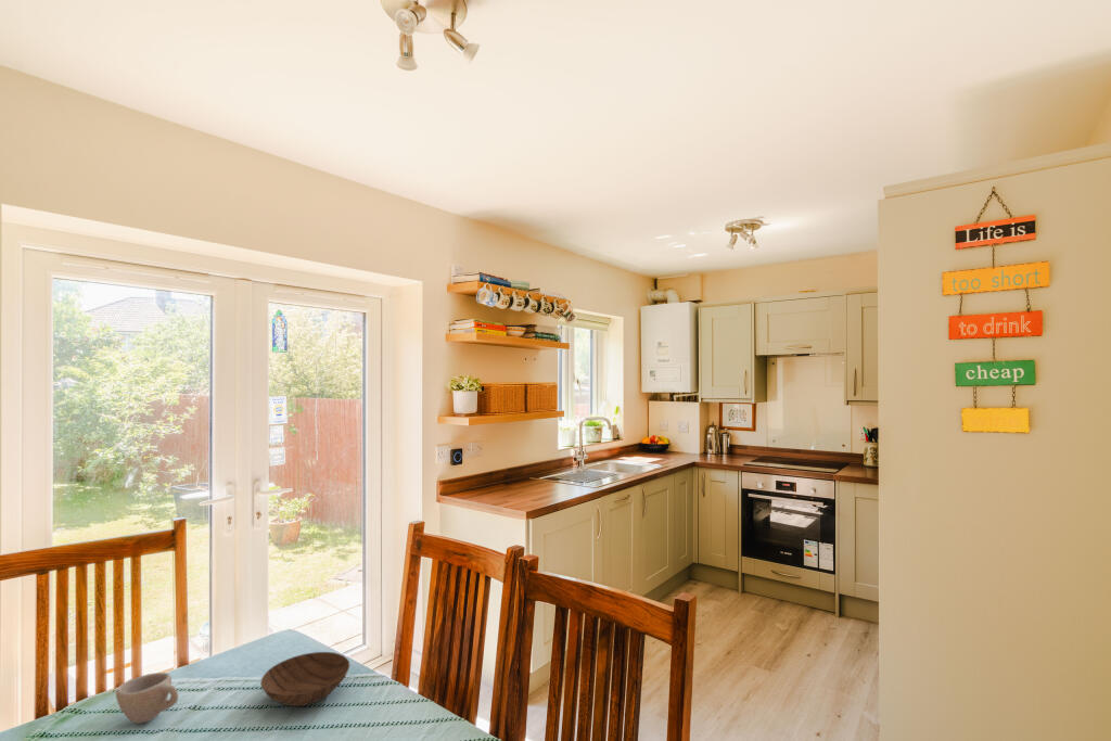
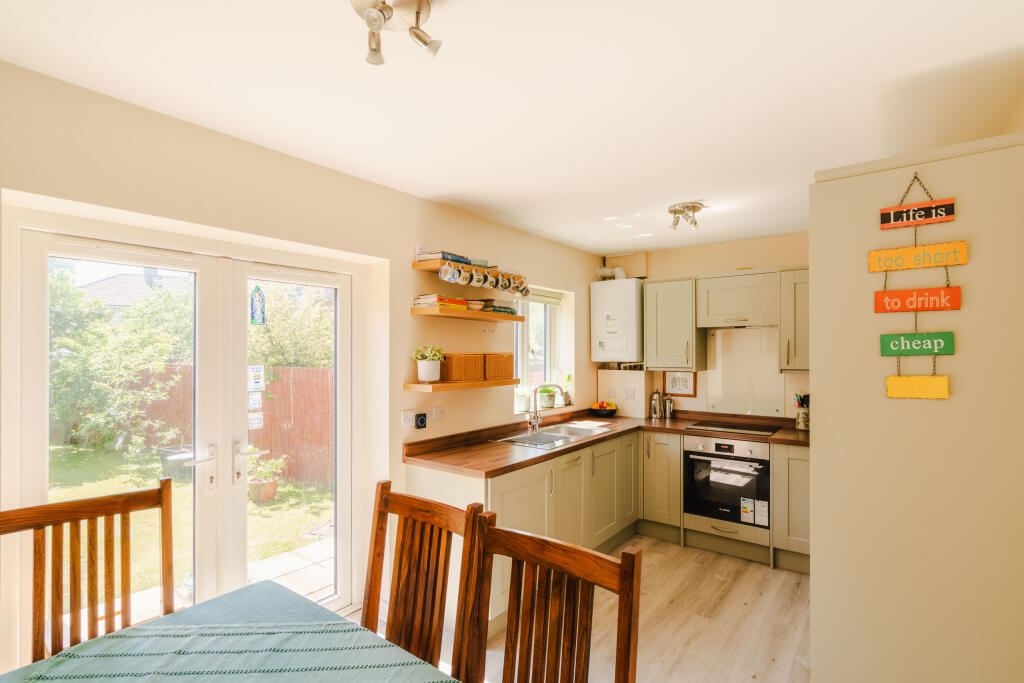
- cup (151, 699)
- bowl (306, 682)
